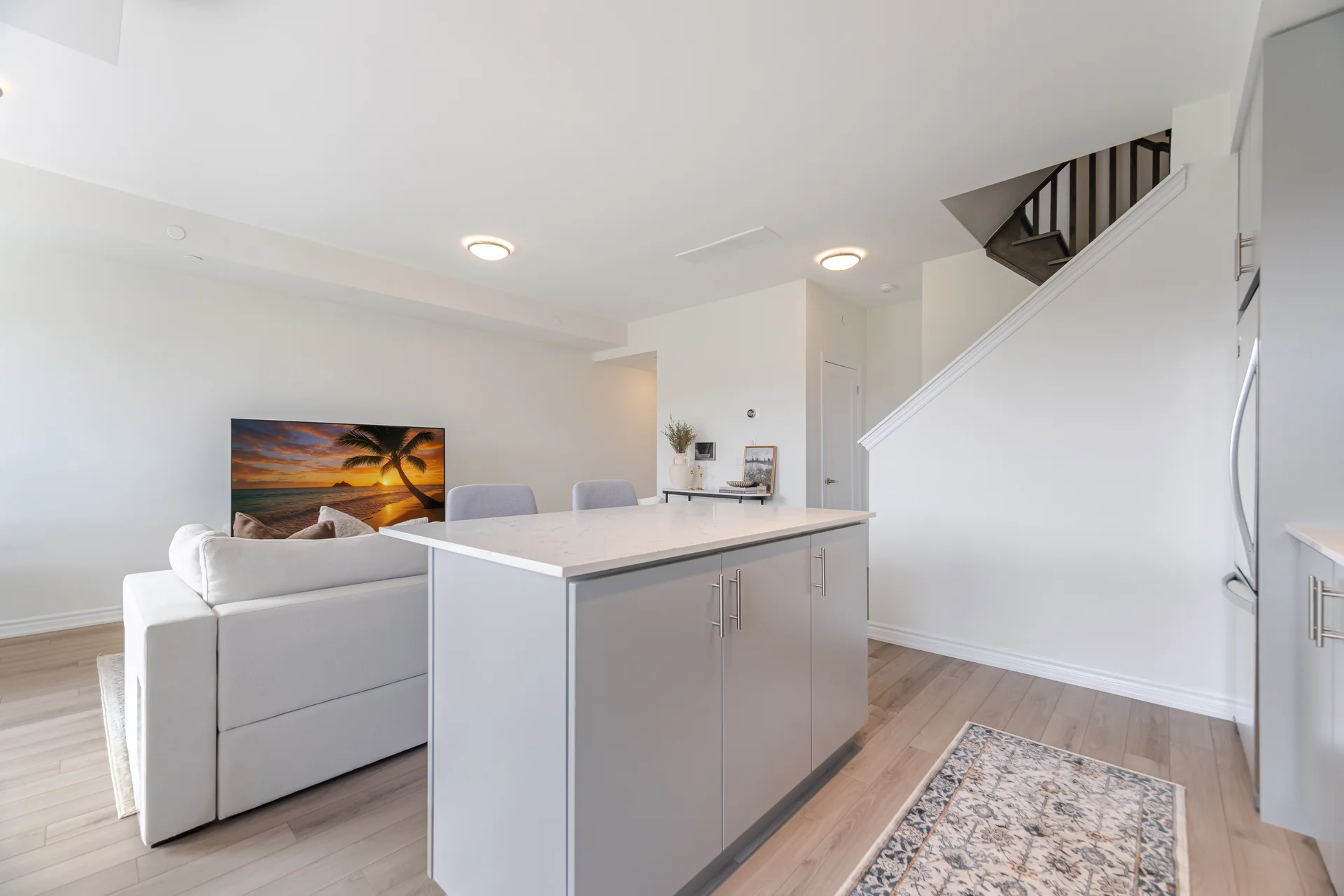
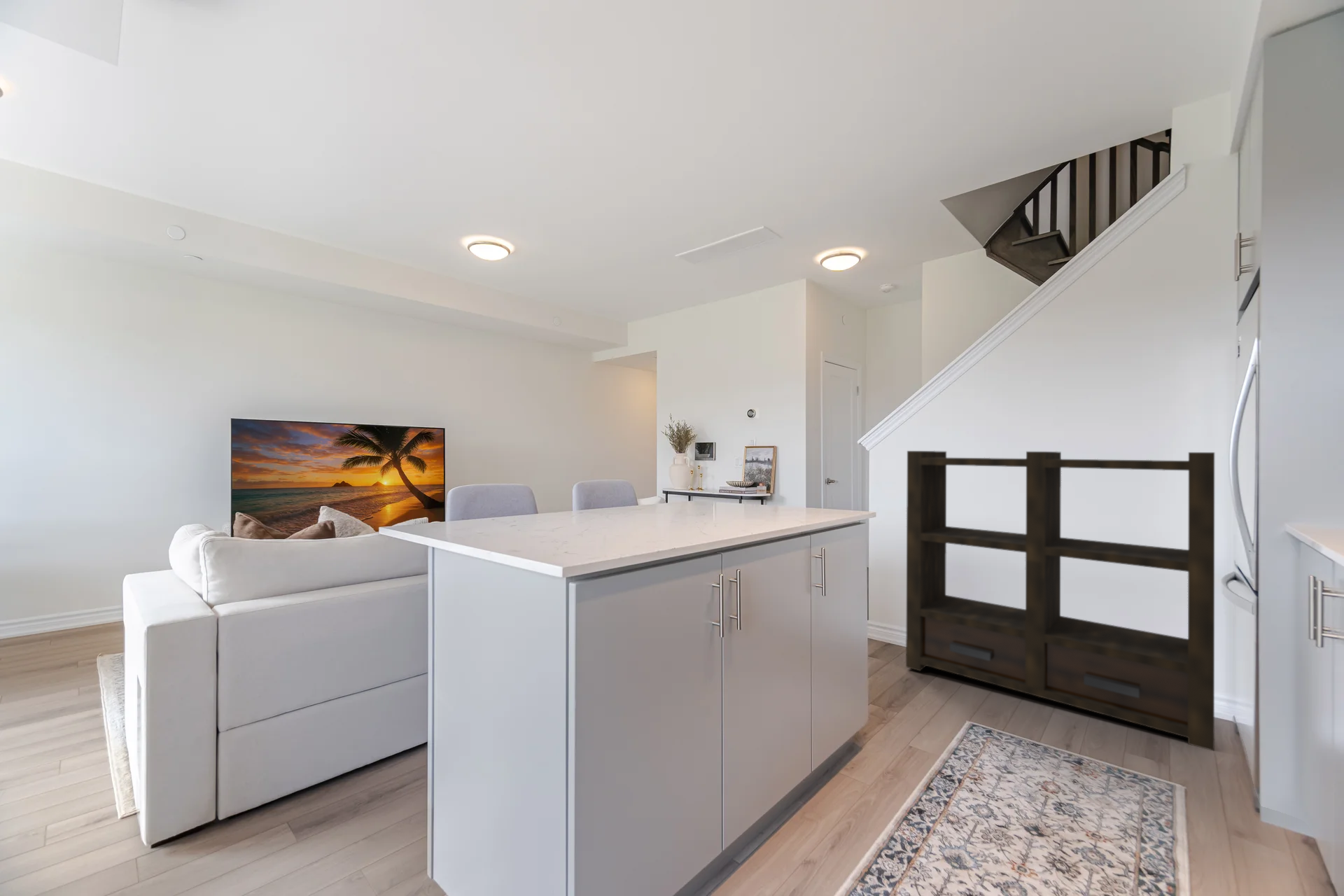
+ shelving unit (1044, 570)
